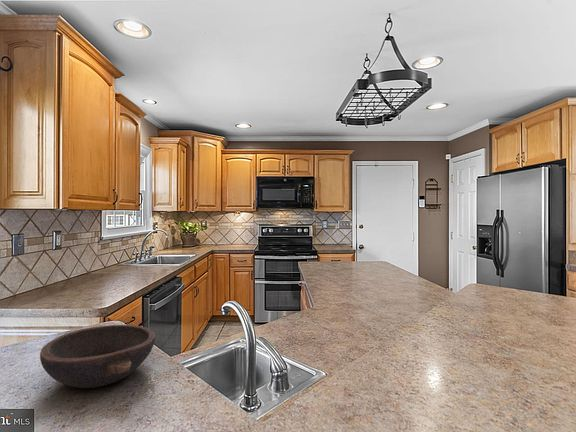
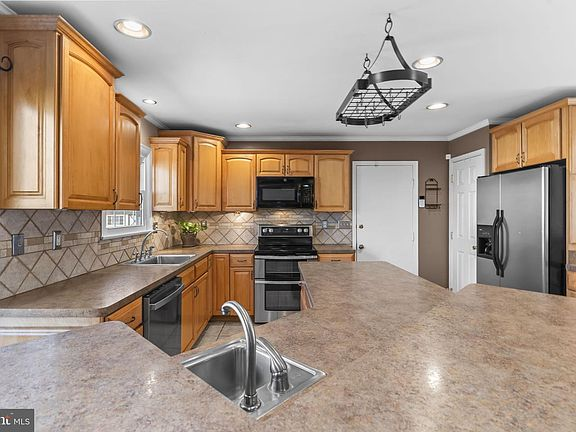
- bowl (101, 357)
